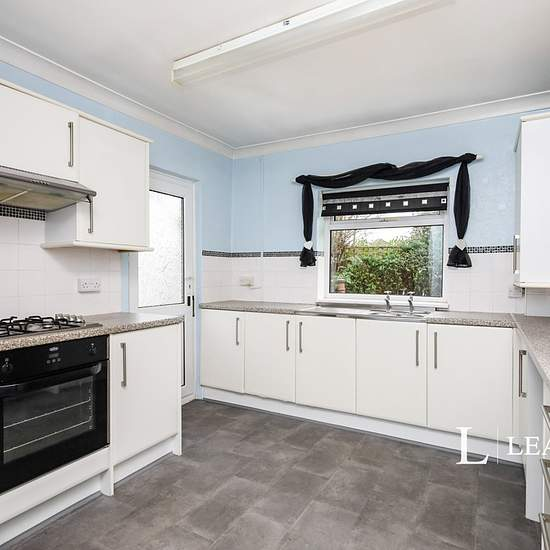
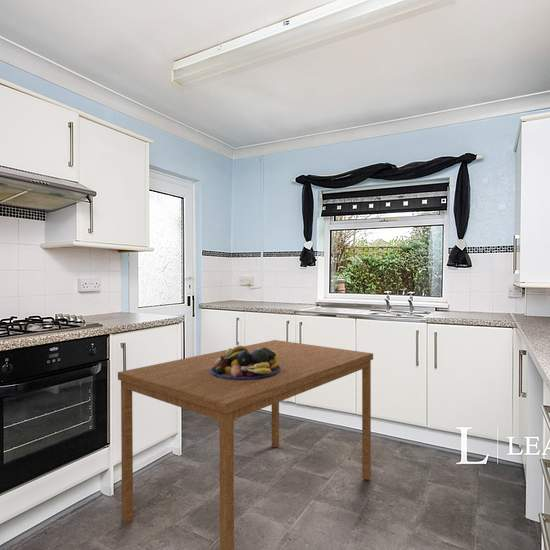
+ dining table (272, 429)
+ fruit bowl (245, 357)
